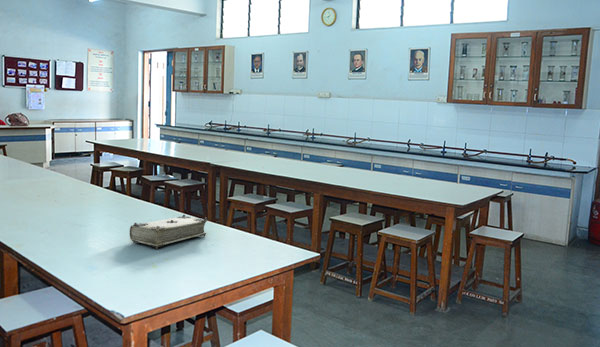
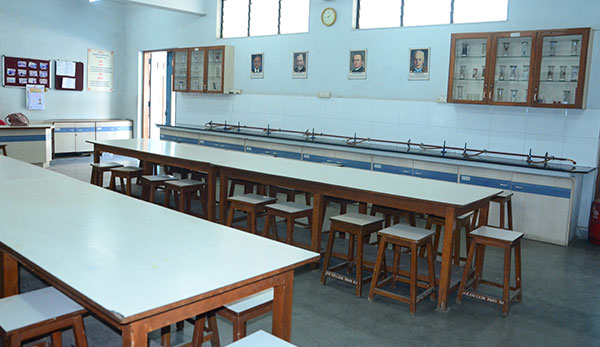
- bible (169, 228)
